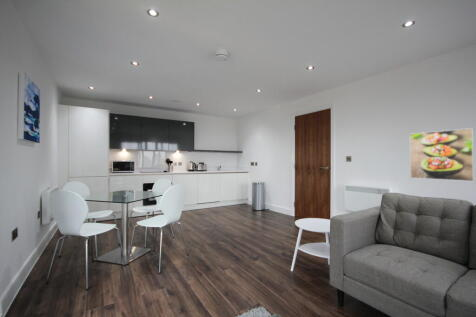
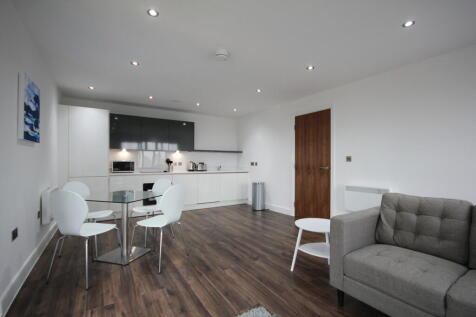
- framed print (439, 155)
